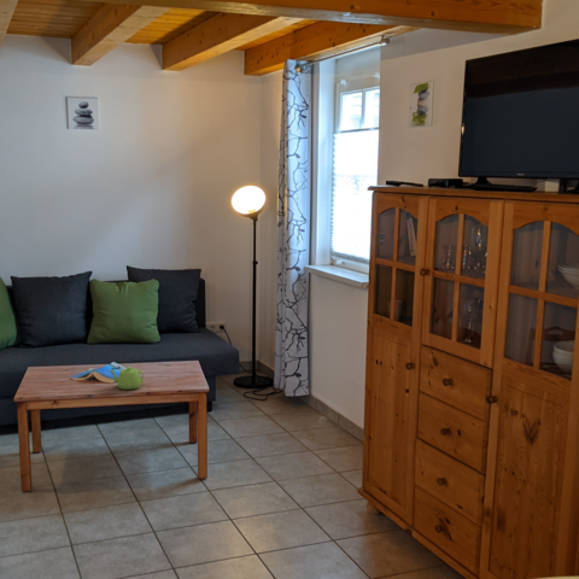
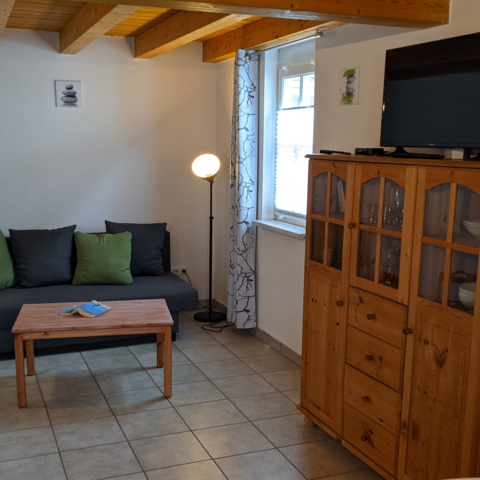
- teapot (127, 376)
